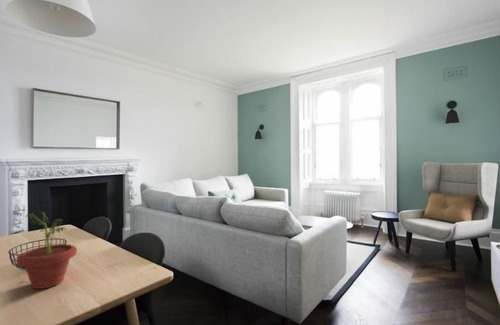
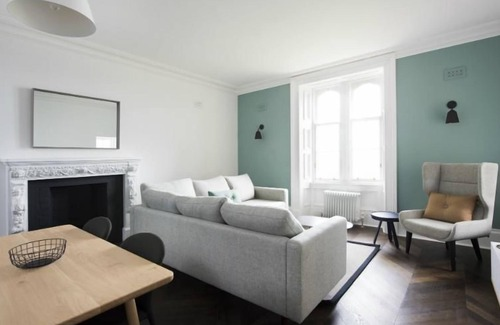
- potted plant (47, 245)
